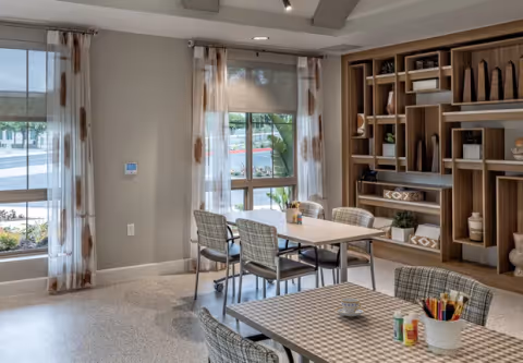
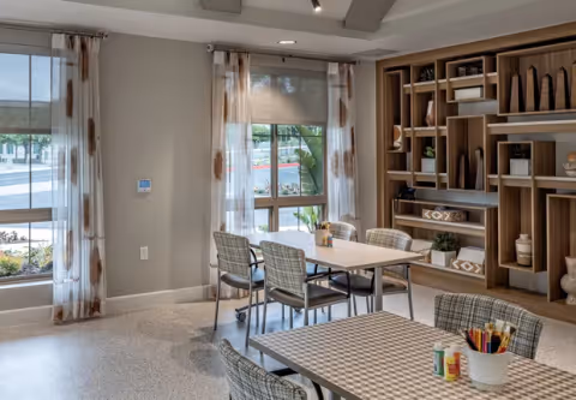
- teacup (350, 307)
